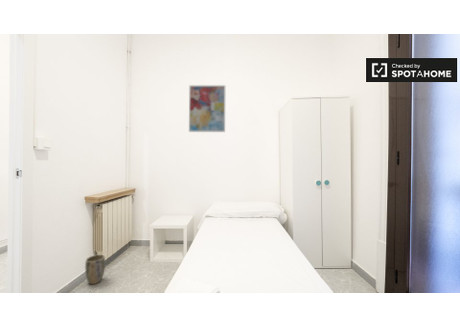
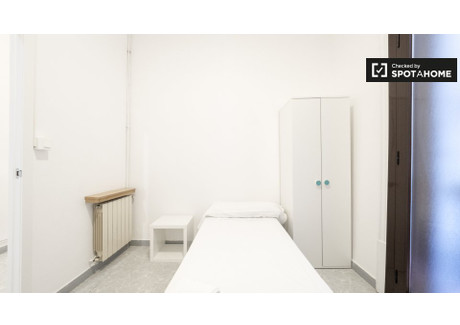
- wall art (207, 108)
- plant pot (95, 269)
